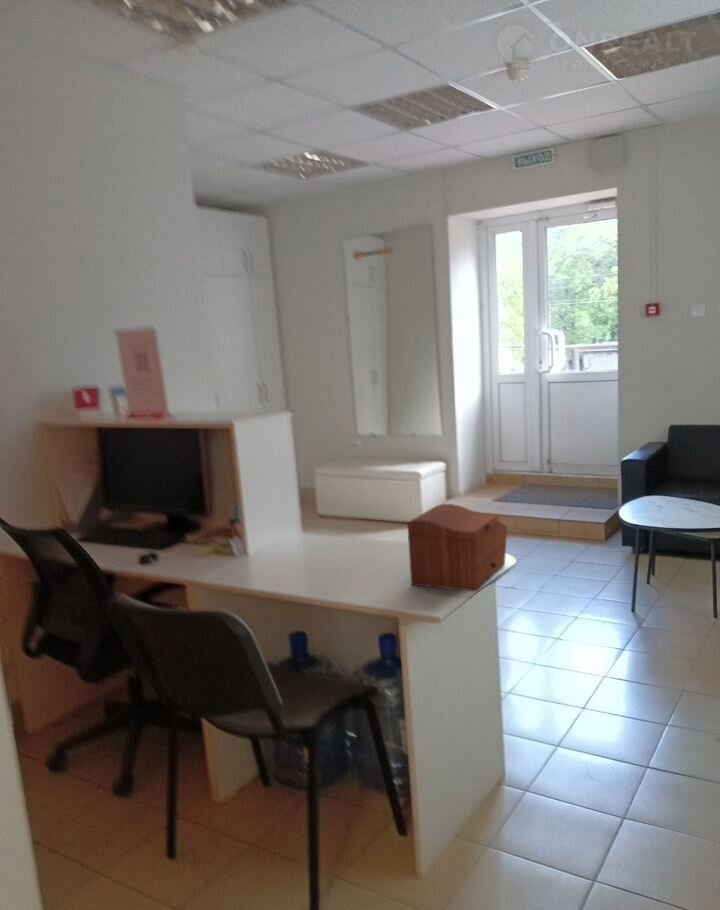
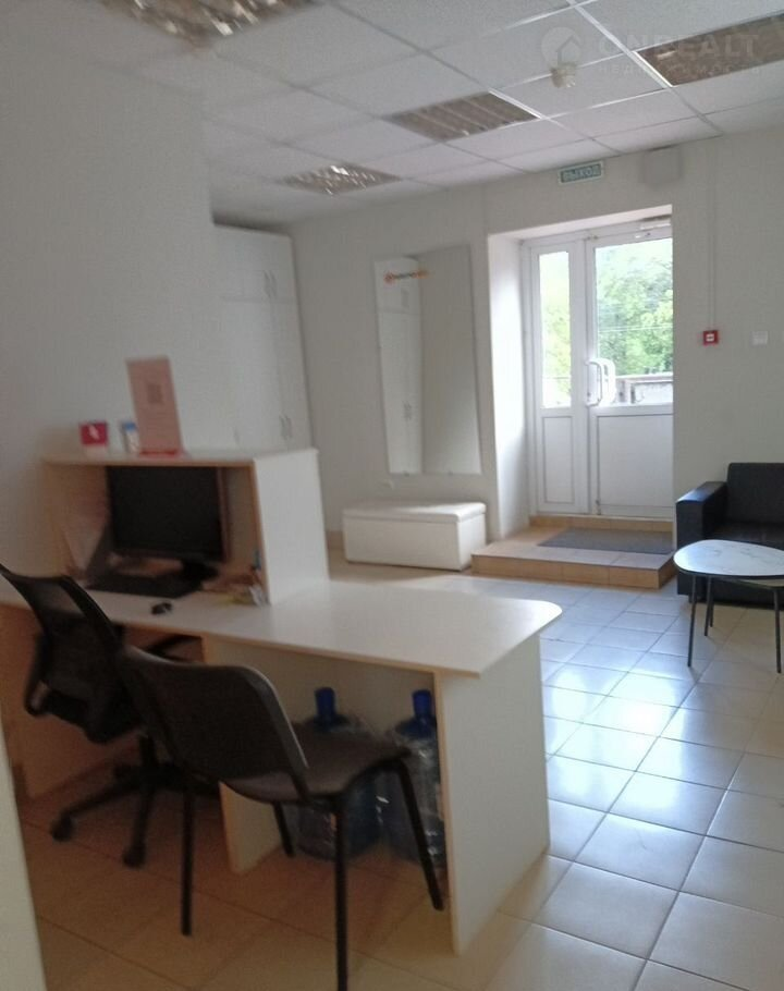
- sewing box (461, 541)
